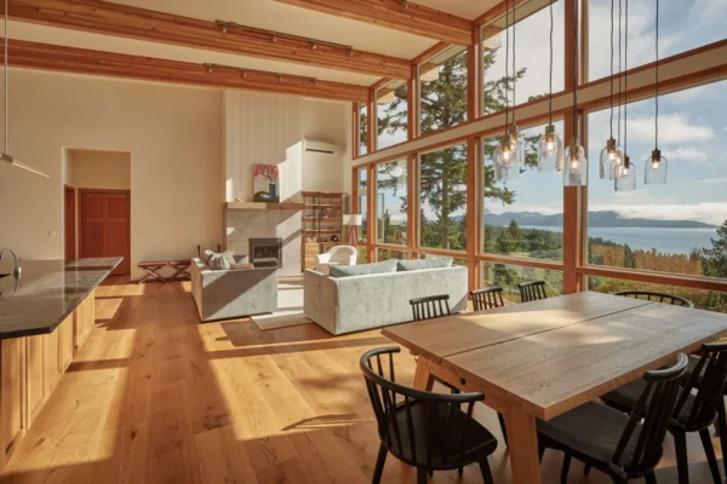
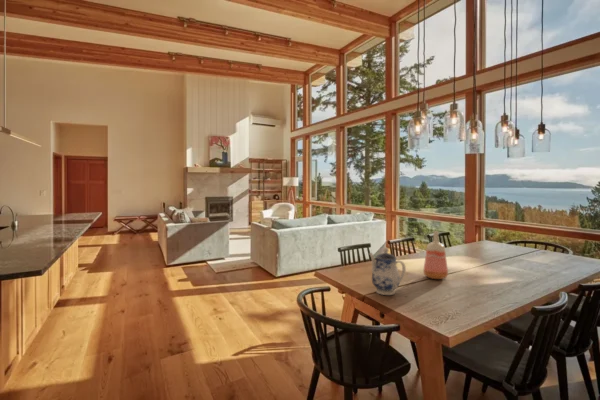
+ vase (435, 254)
+ teapot (385, 270)
